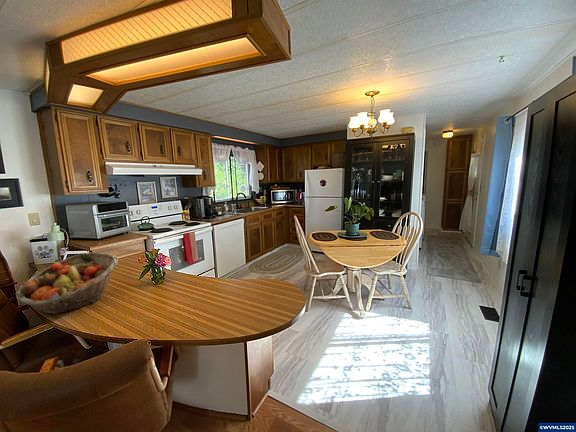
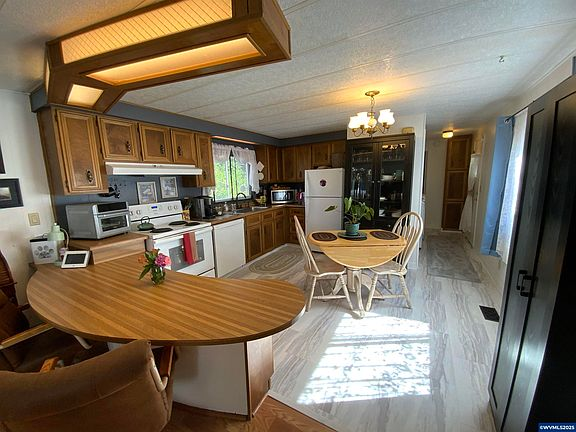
- fruit basket (72, 280)
